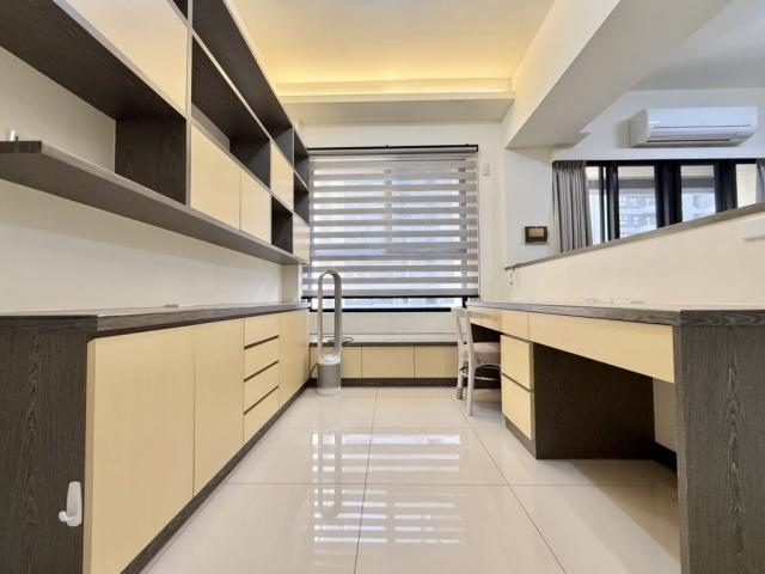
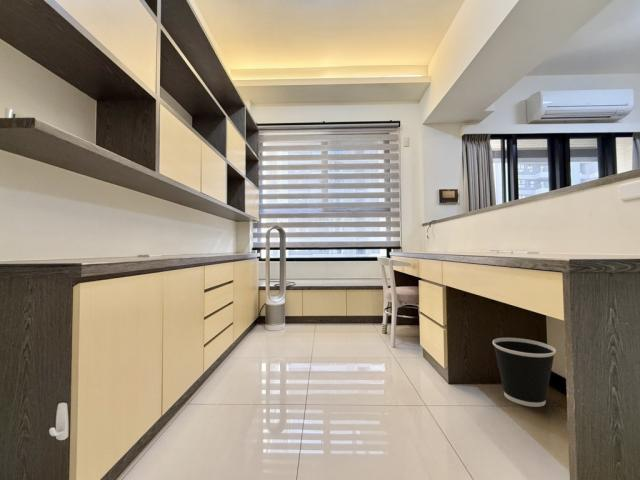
+ wastebasket (523, 371)
